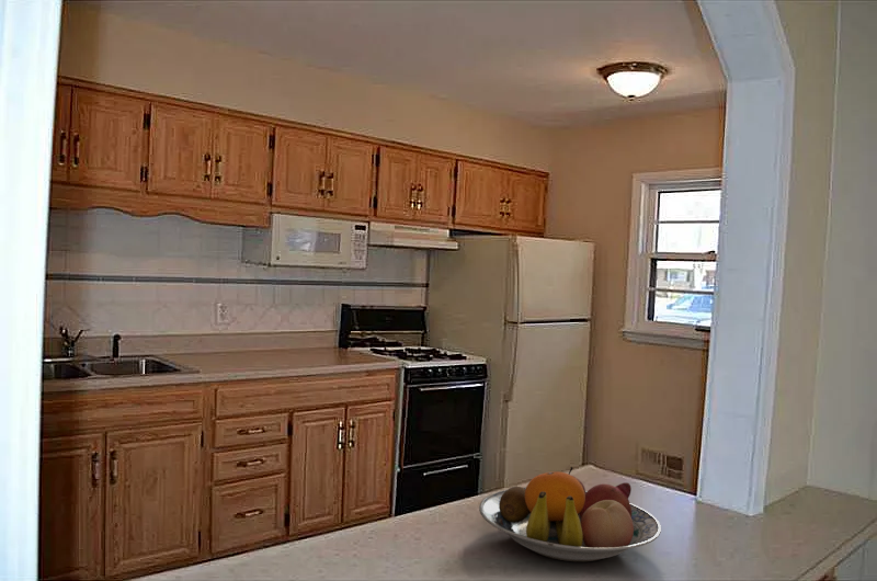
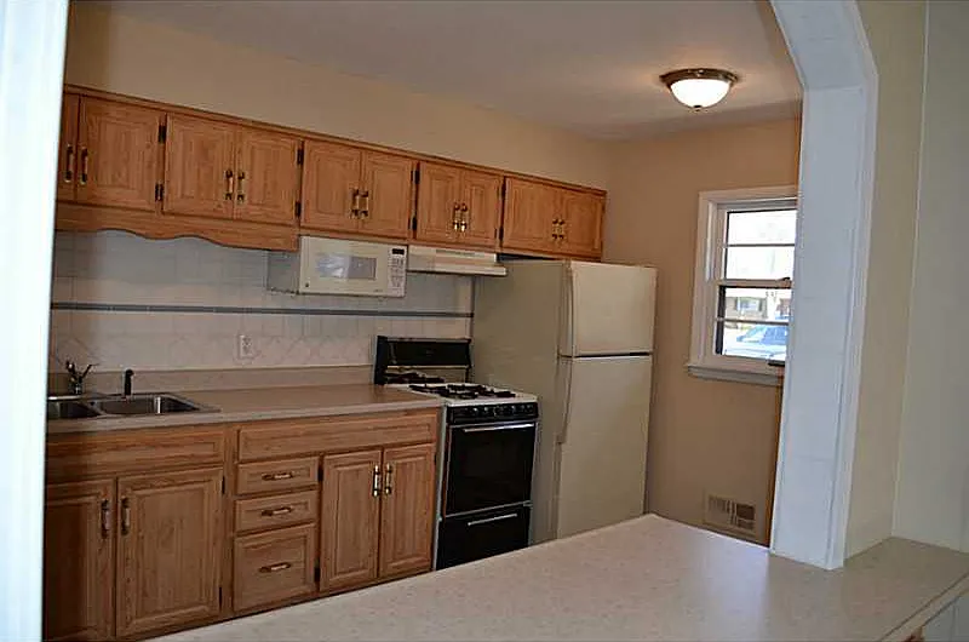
- fruit bowl (568, 506)
